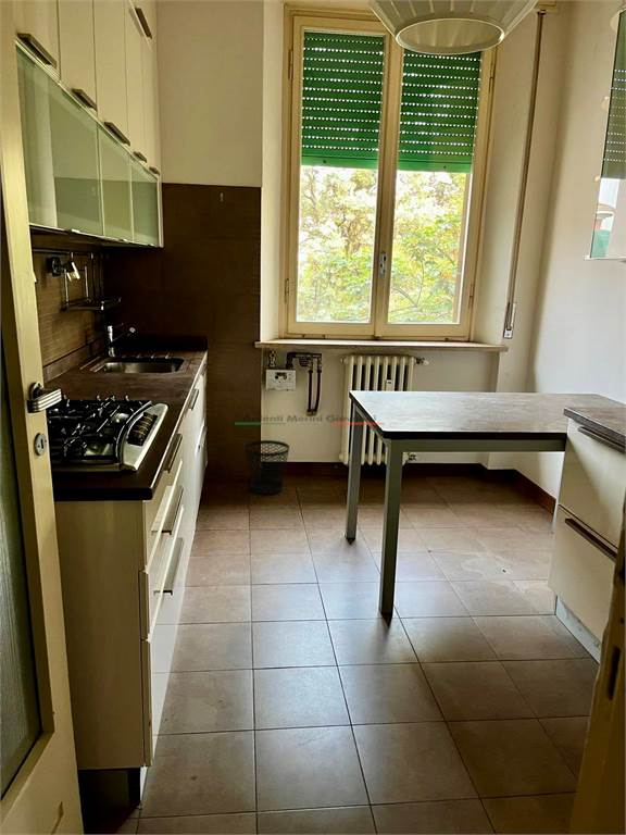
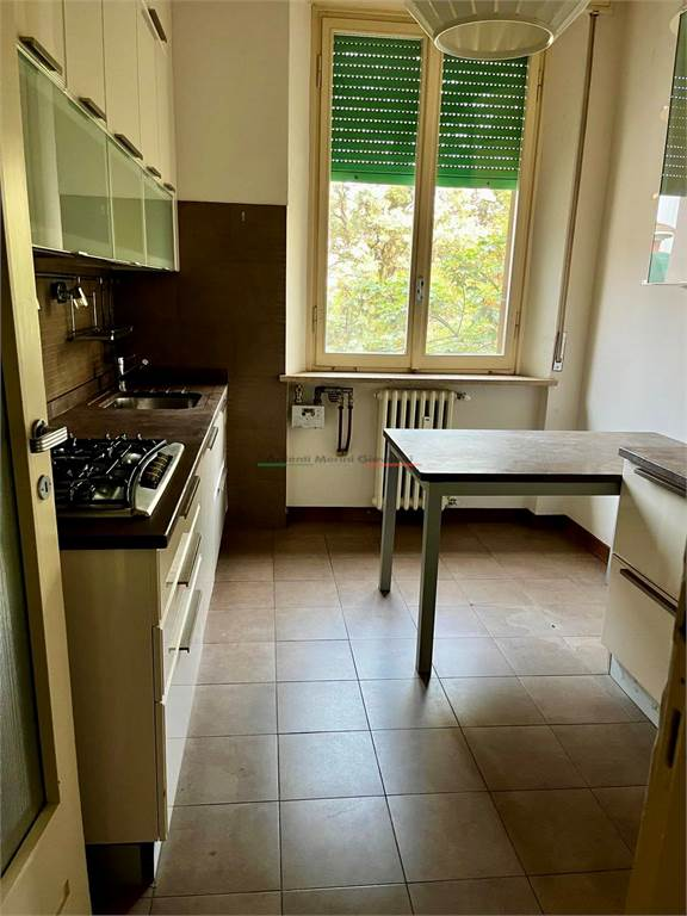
- wastebasket (266, 466)
